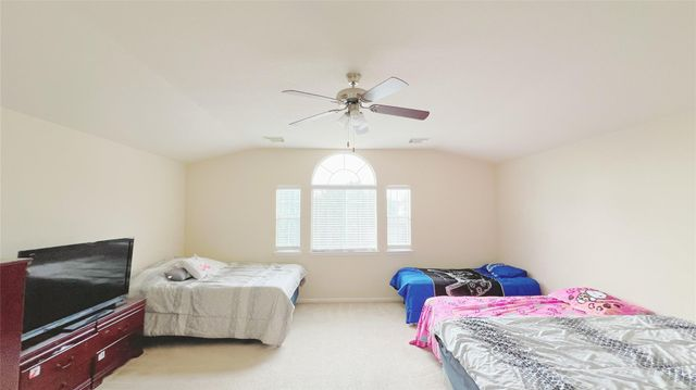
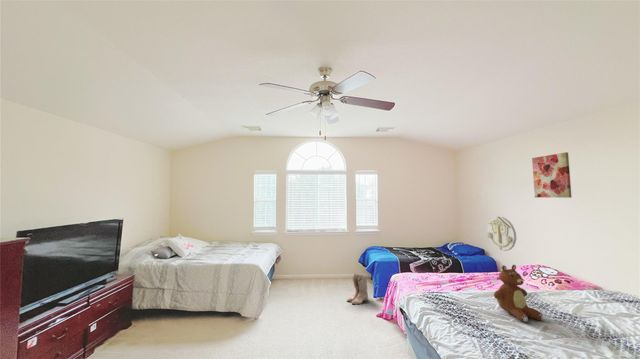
+ teddy bear (517, 290)
+ wall art (550, 176)
+ boots (357, 287)
+ wall decoration (499, 233)
